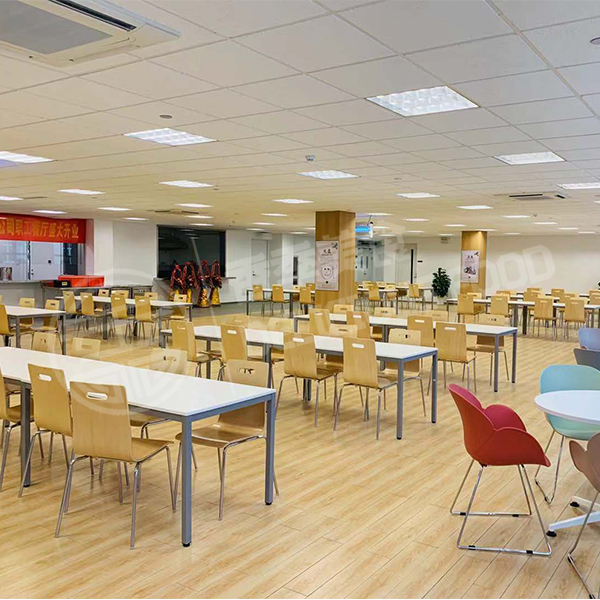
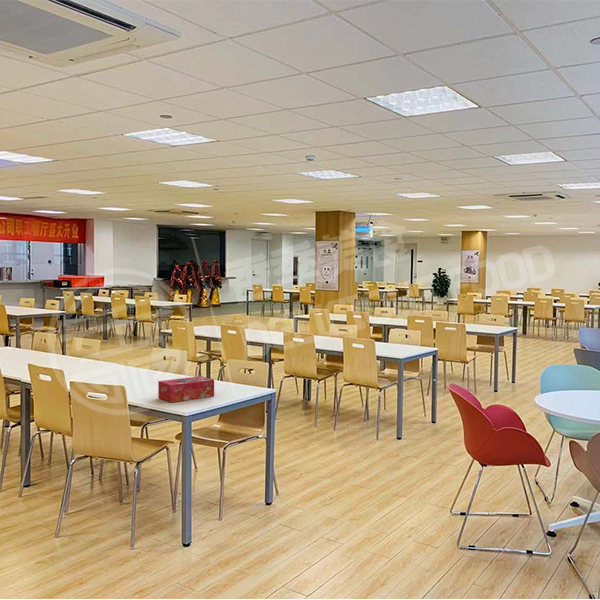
+ tissue box (186, 388)
